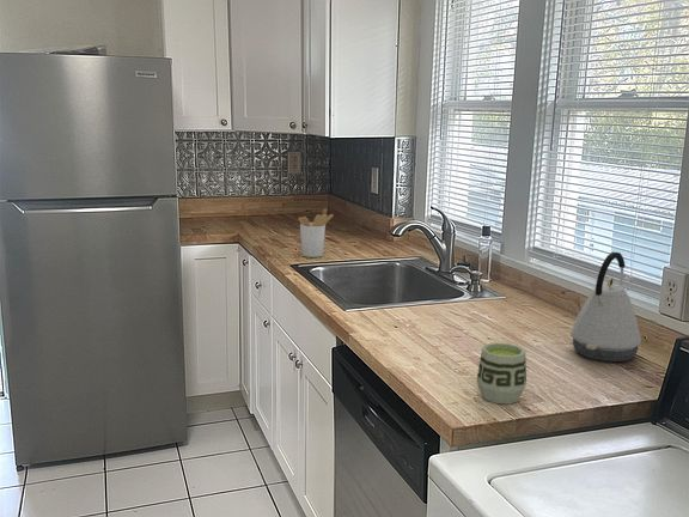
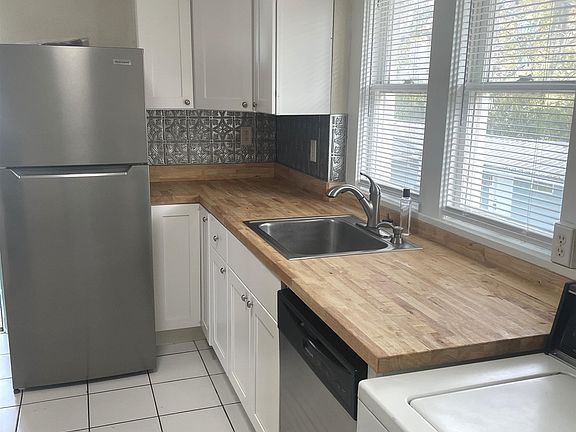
- utensil holder (316, 232)
- cup (501, 372)
- kettle (609, 303)
